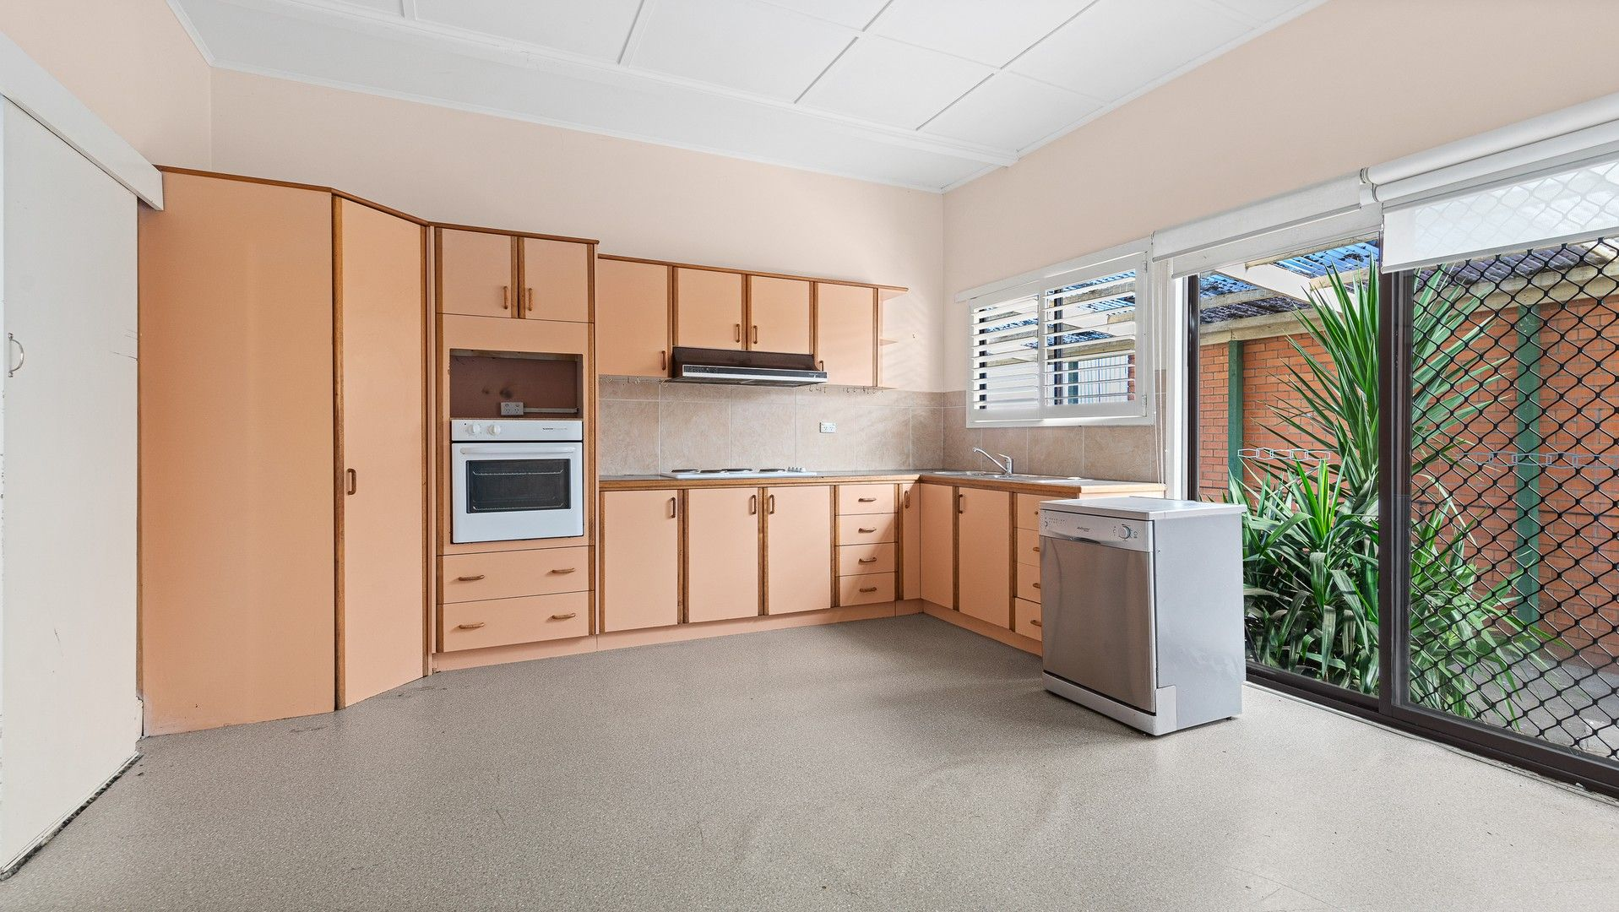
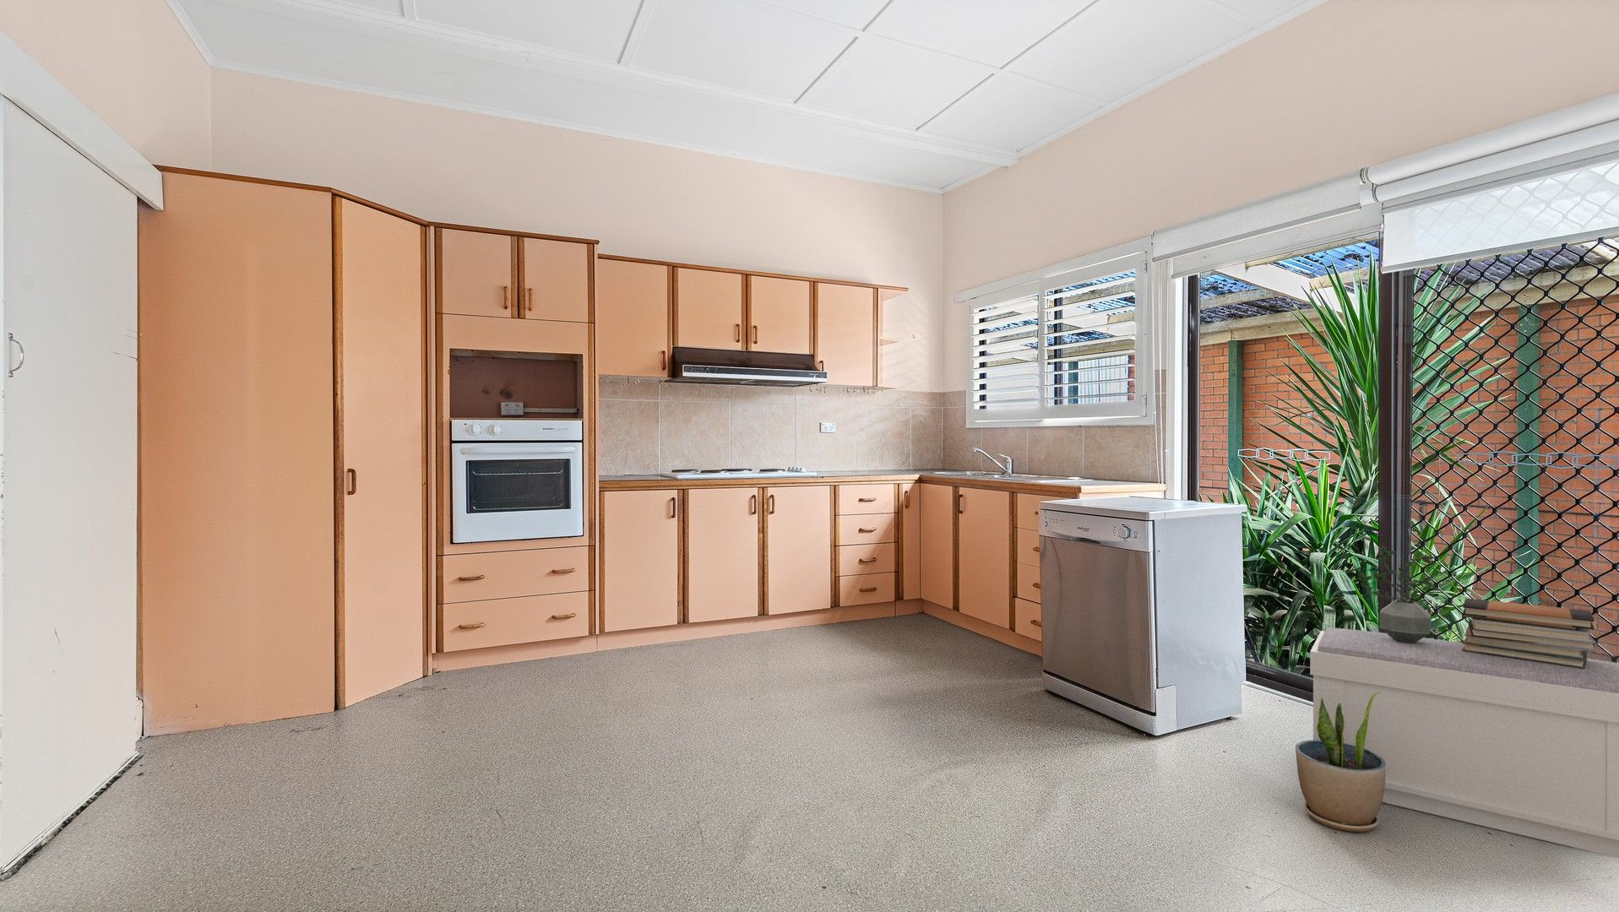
+ book stack (1526, 631)
+ bench (1461, 725)
+ potted plant (1398, 591)
+ potted plant (1339, 751)
